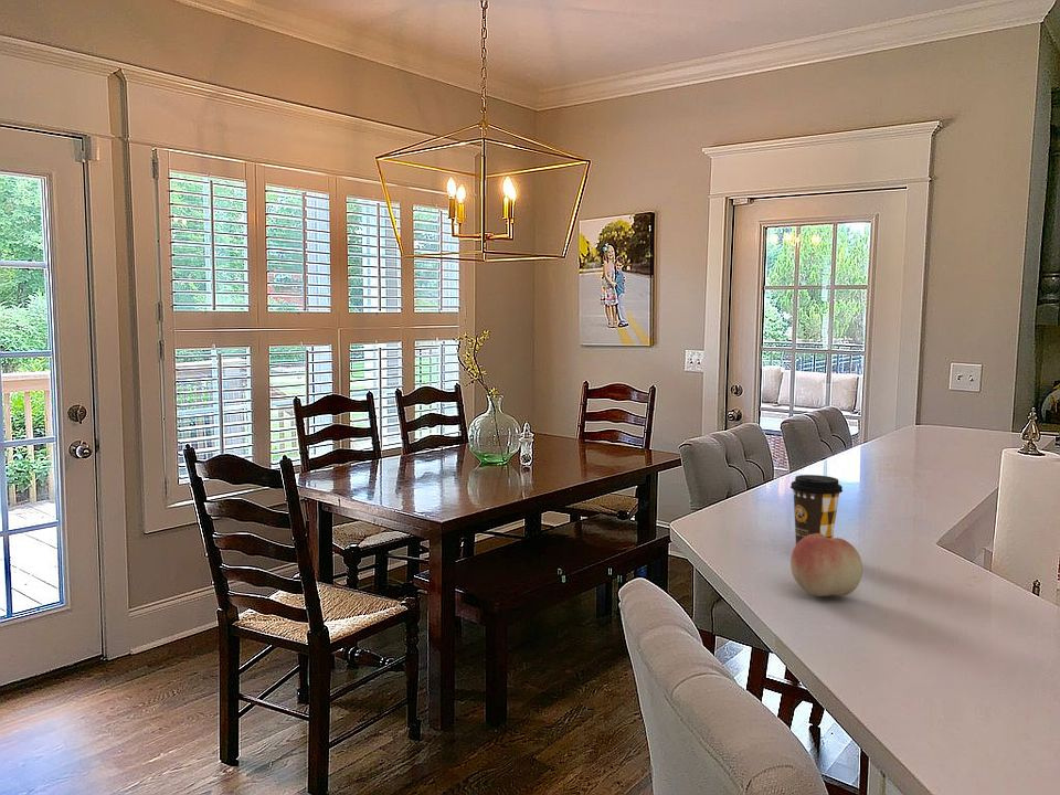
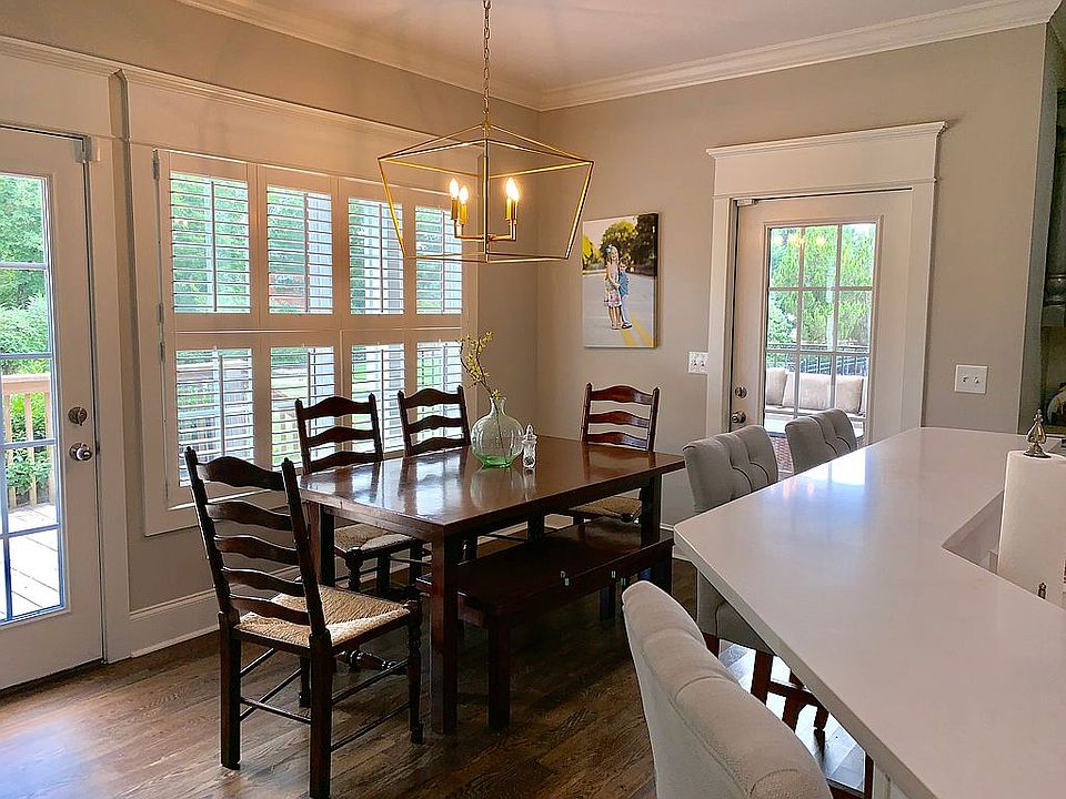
- fruit (825, 564)
- coffee cup (815, 516)
